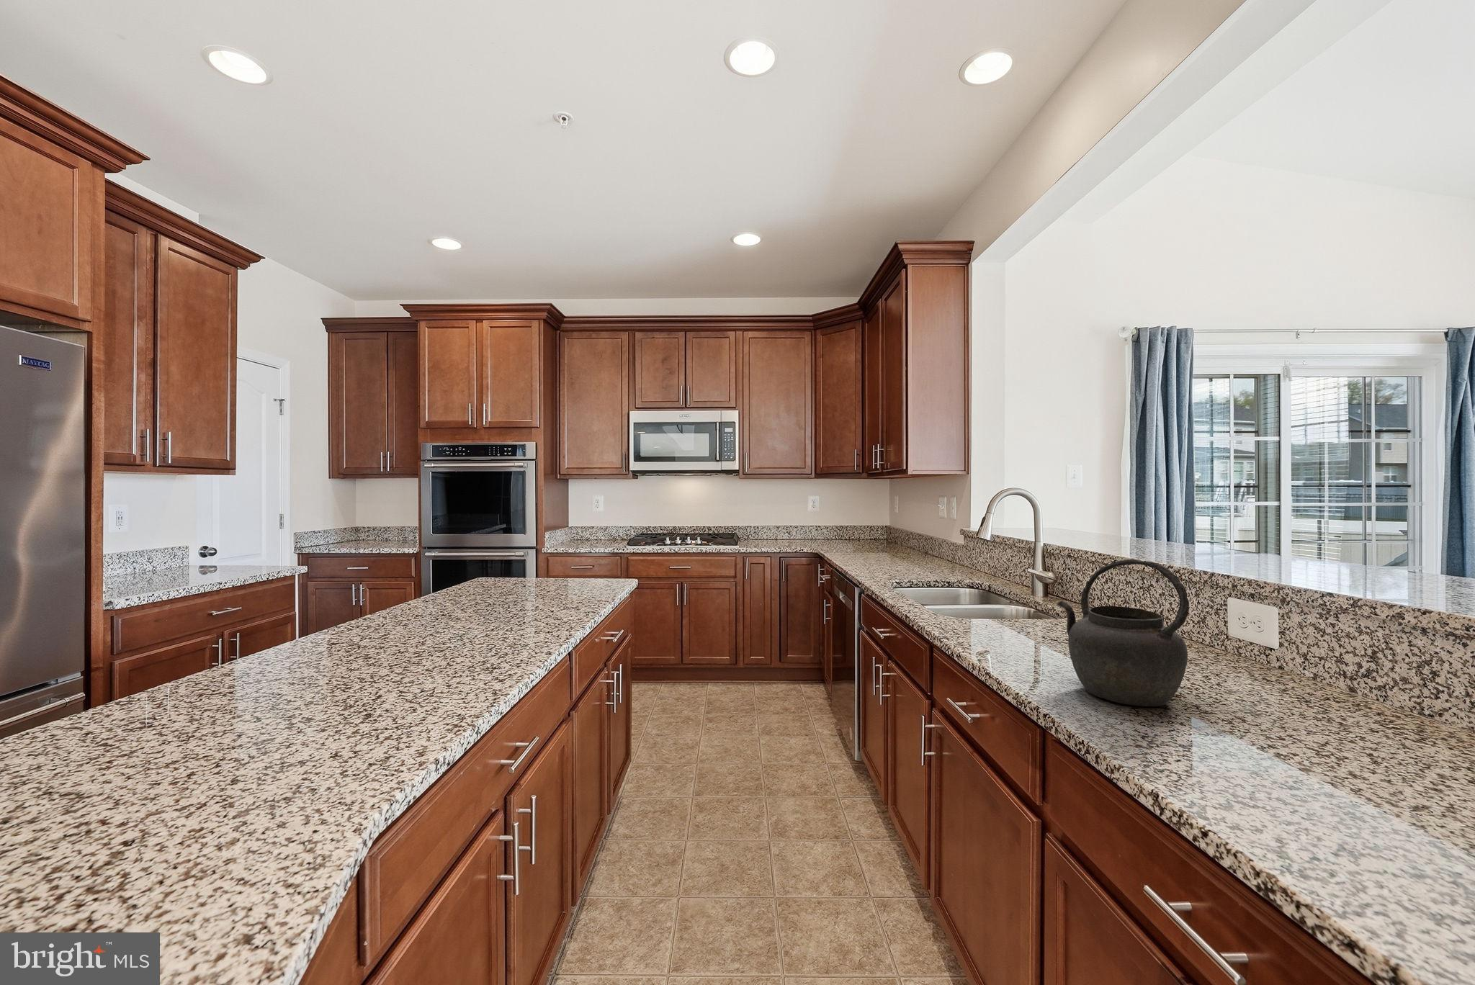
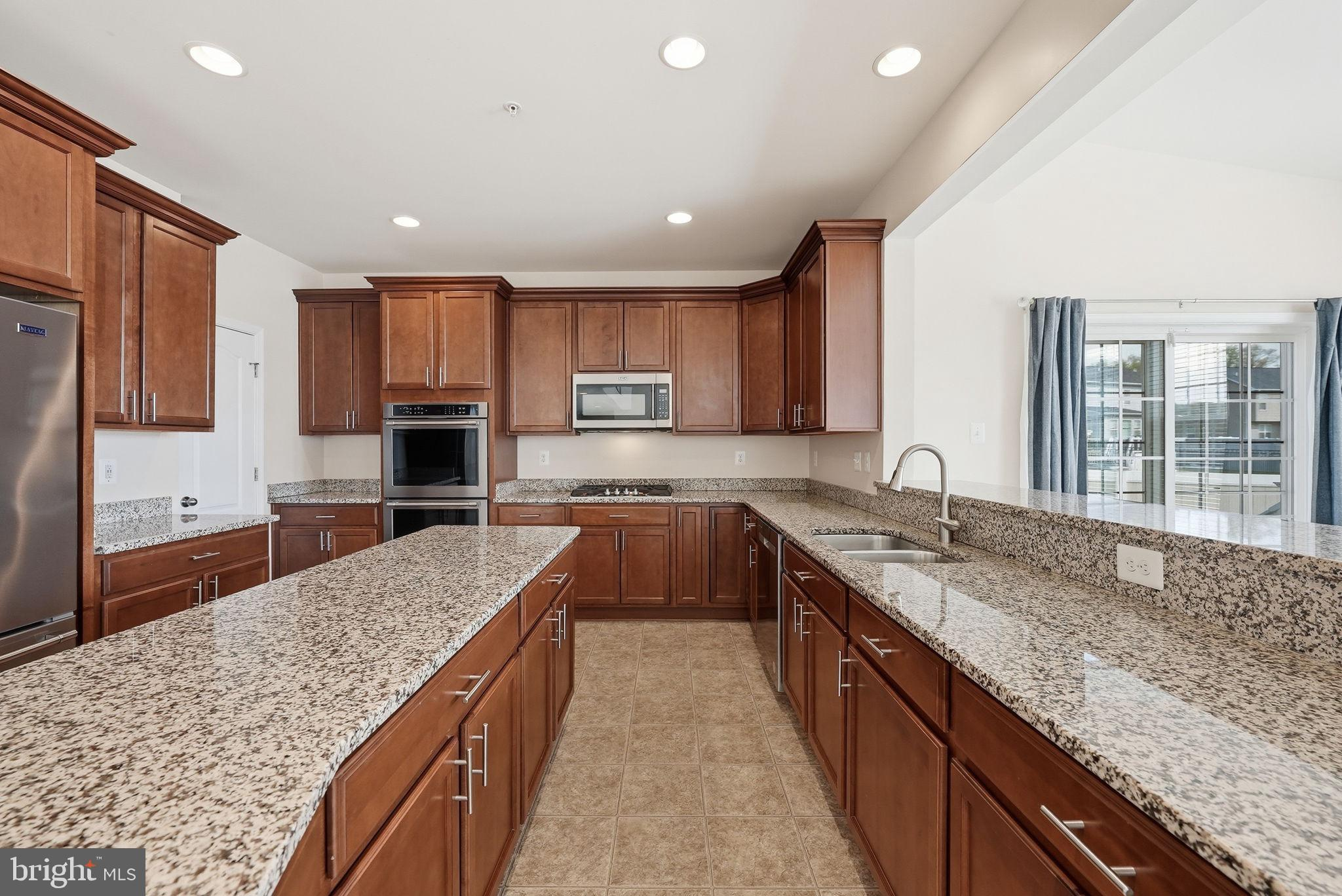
- kettle (1114, 623)
